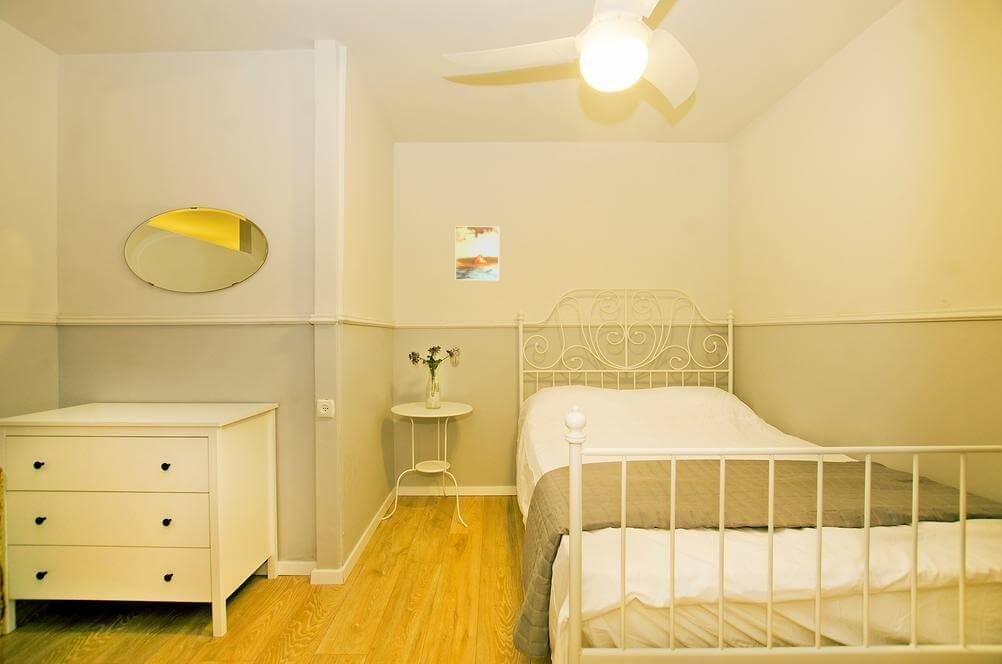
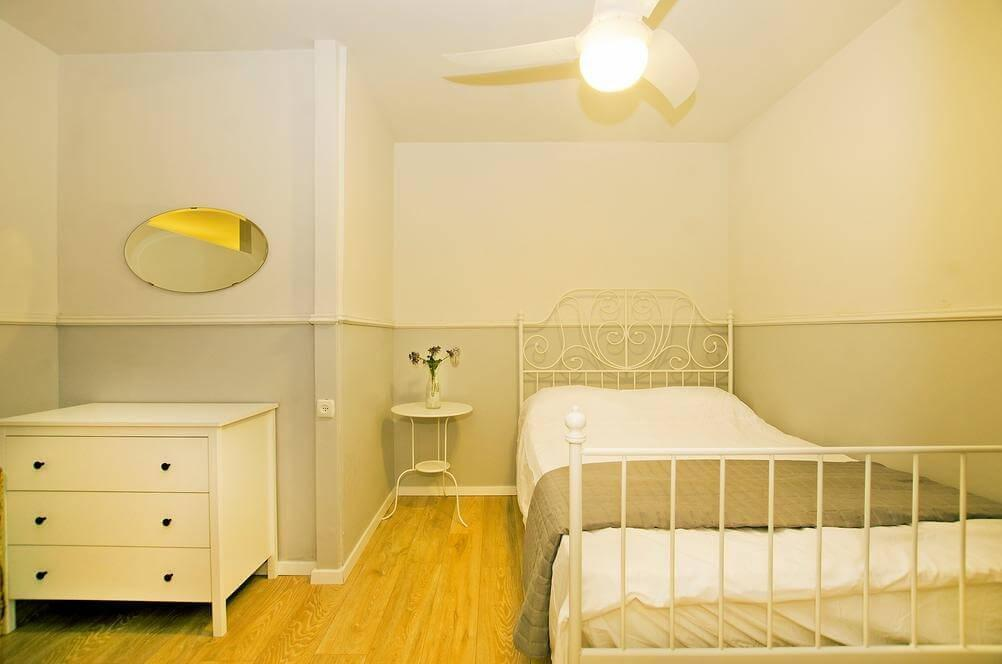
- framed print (477, 253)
